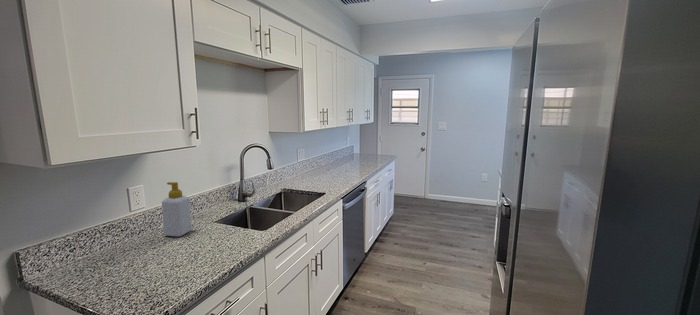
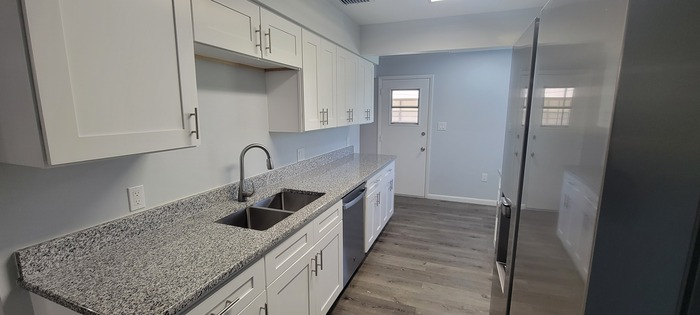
- soap bottle (176, 208)
